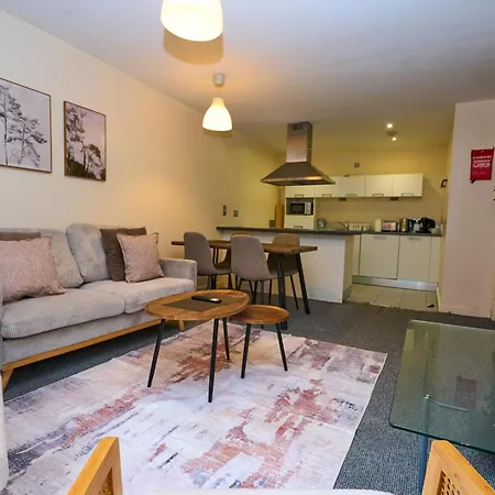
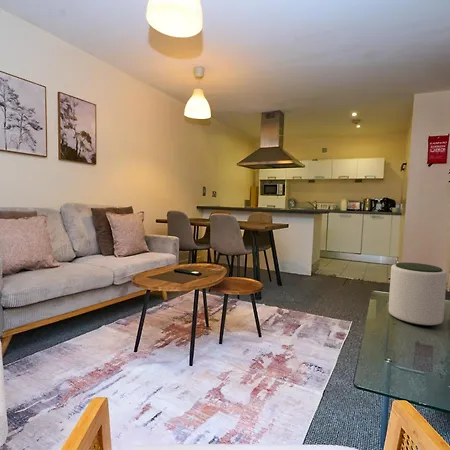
+ plant pot (416, 292)
